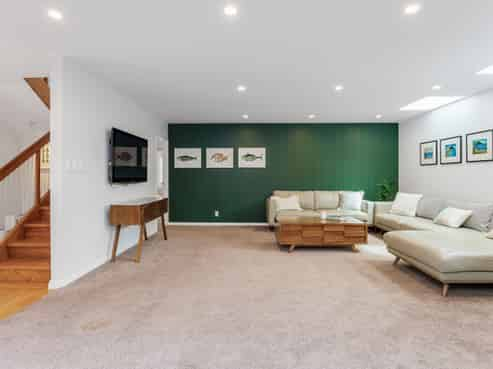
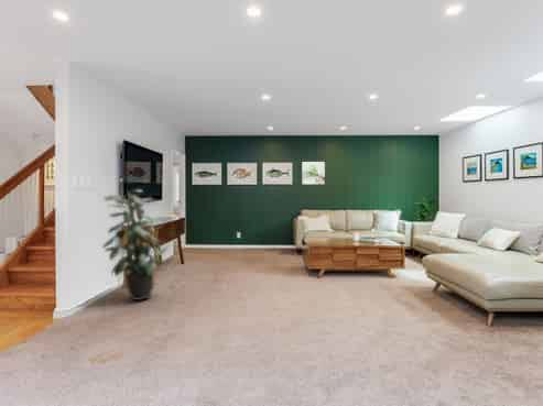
+ indoor plant (134, 244)
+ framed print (313, 173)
